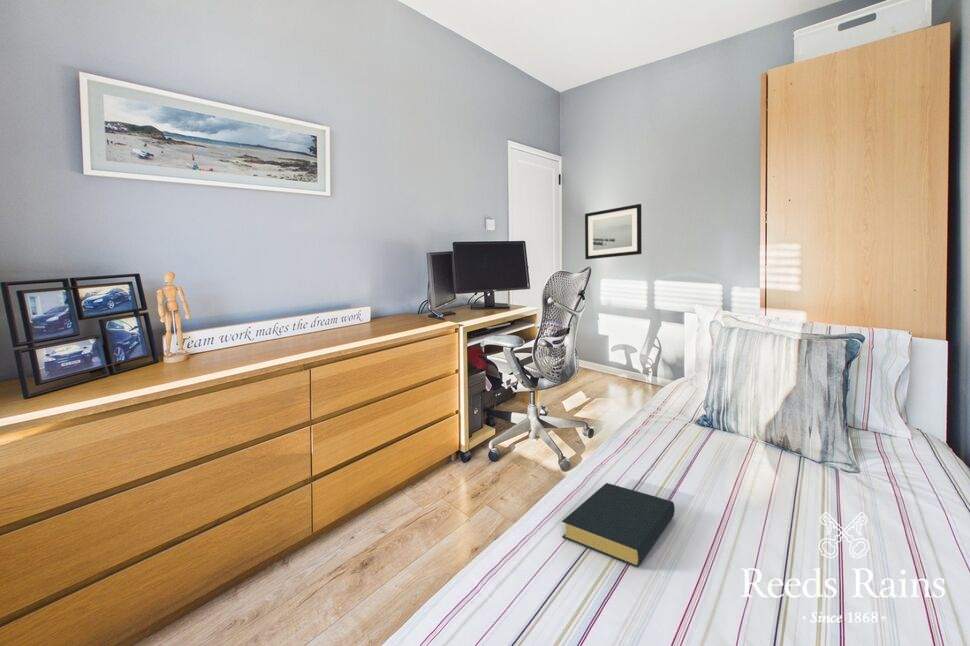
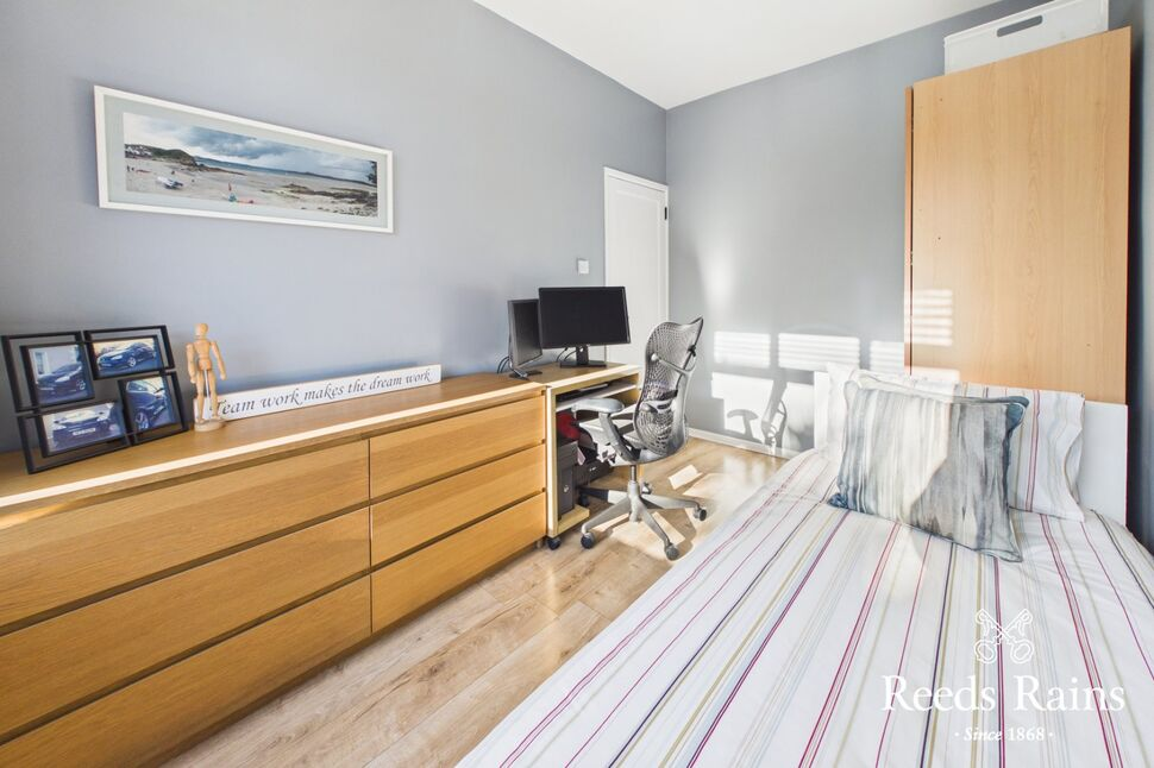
- hardback book (620, 519)
- wall art (612, 233)
